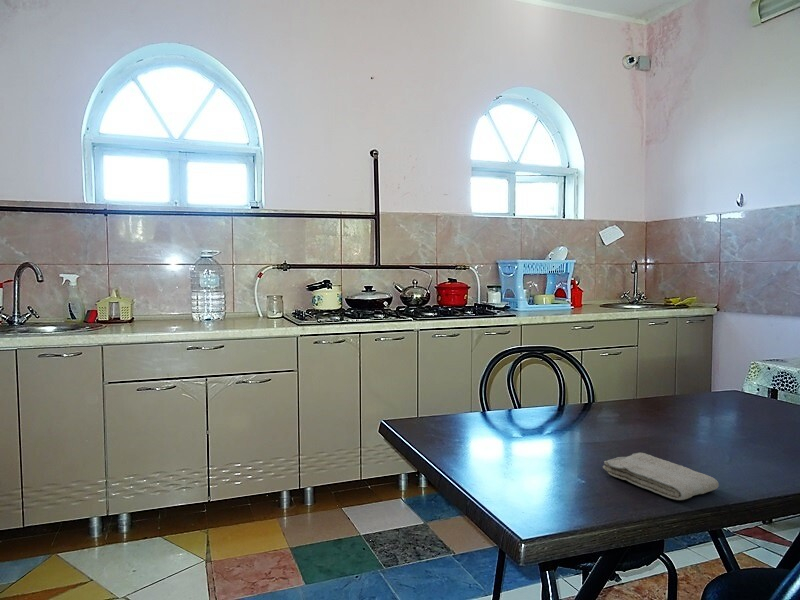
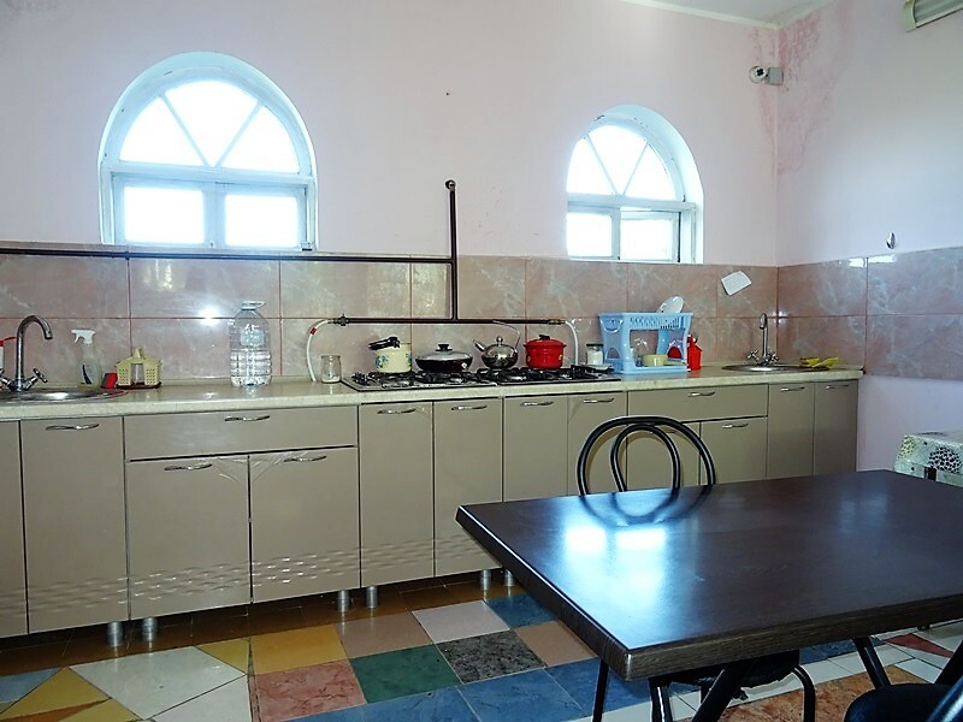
- washcloth (657, 473)
